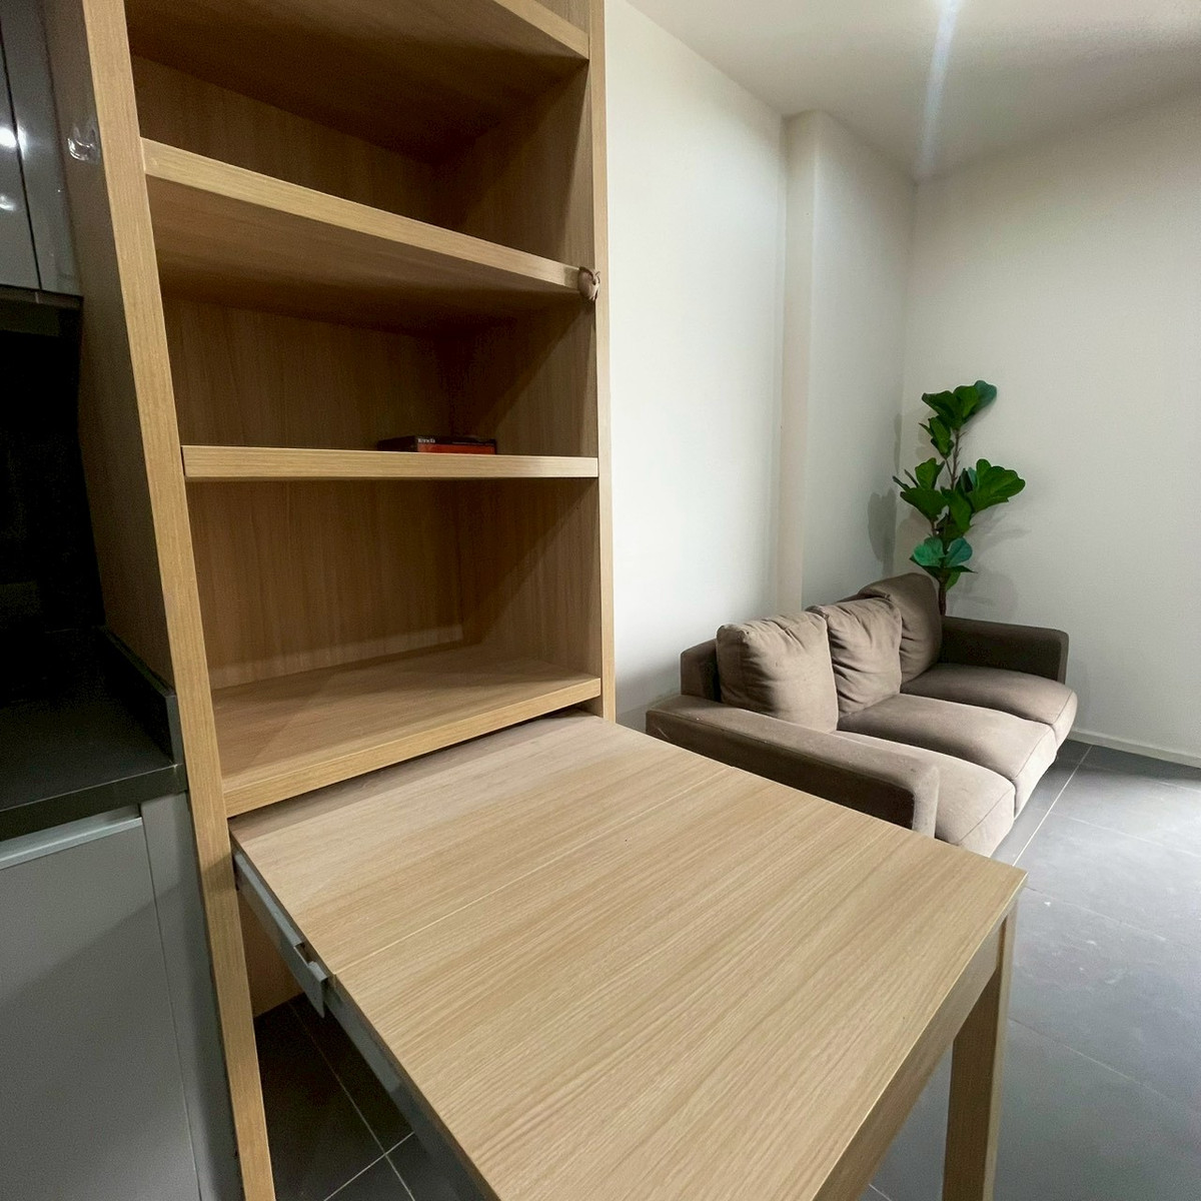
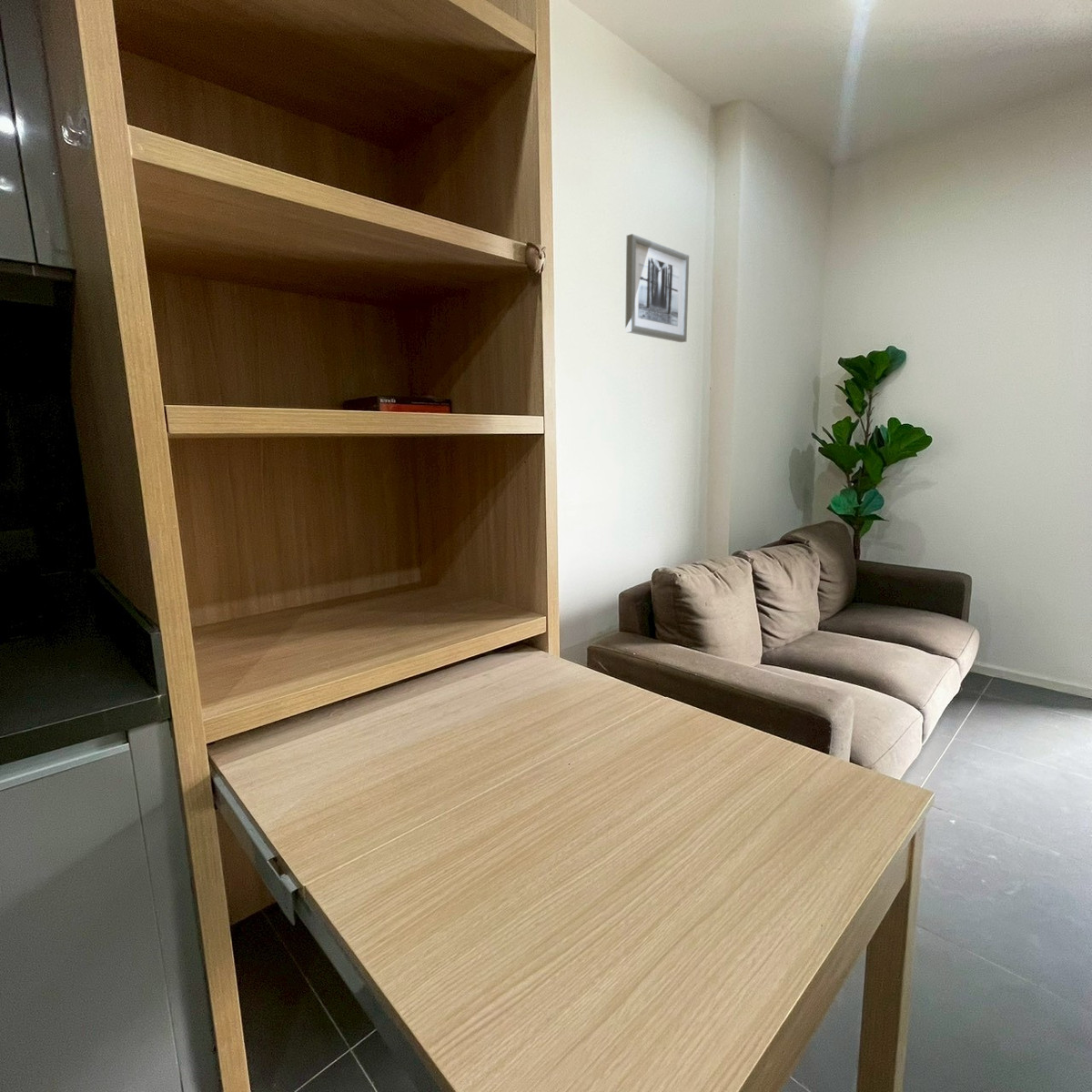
+ wall art (658, 292)
